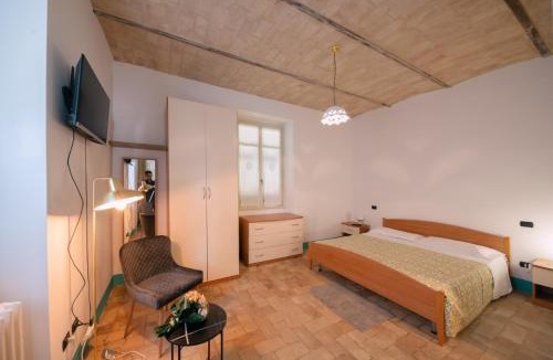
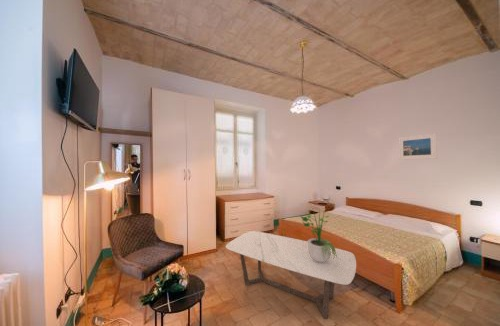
+ coffee table (286, 268)
+ potted plant (319, 228)
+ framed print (416, 147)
